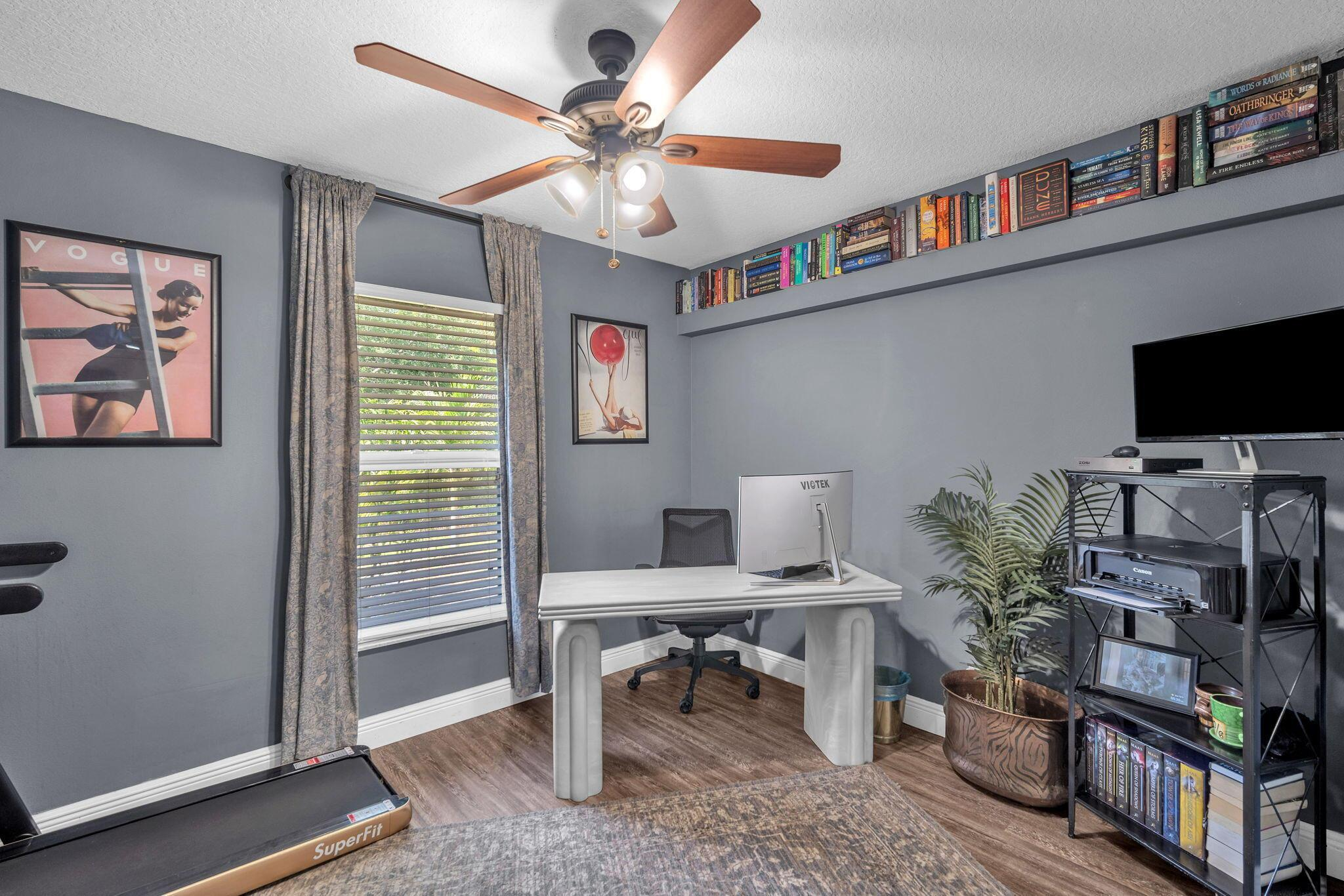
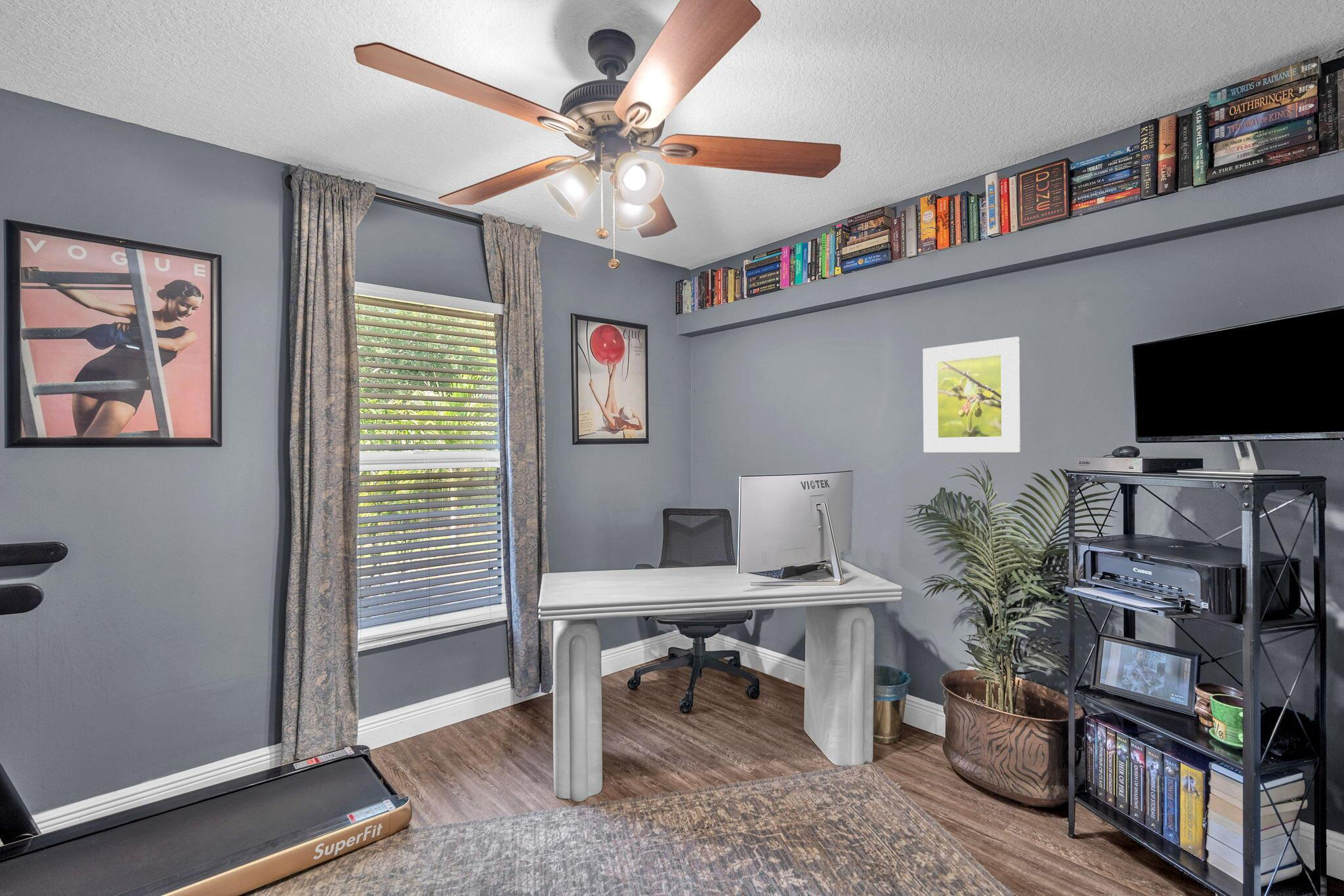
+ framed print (969, 397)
